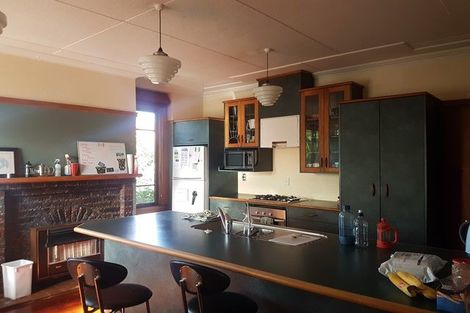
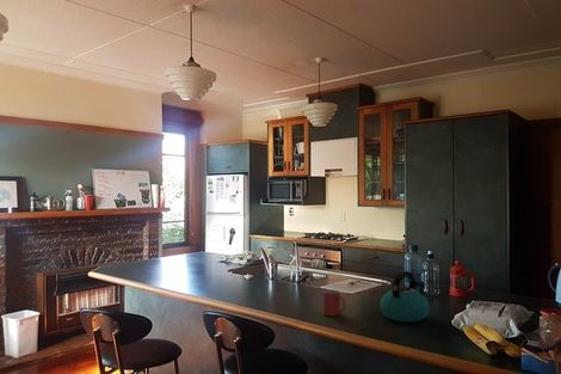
+ kettle (406, 293)
+ mug (334, 304)
